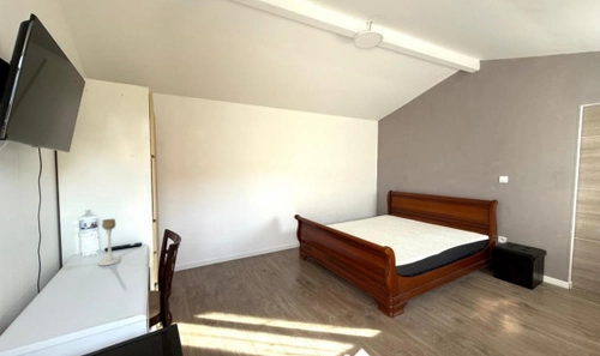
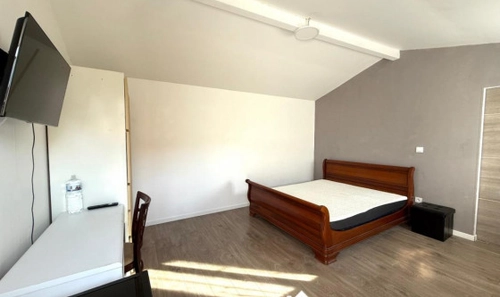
- candle holder (109, 241)
